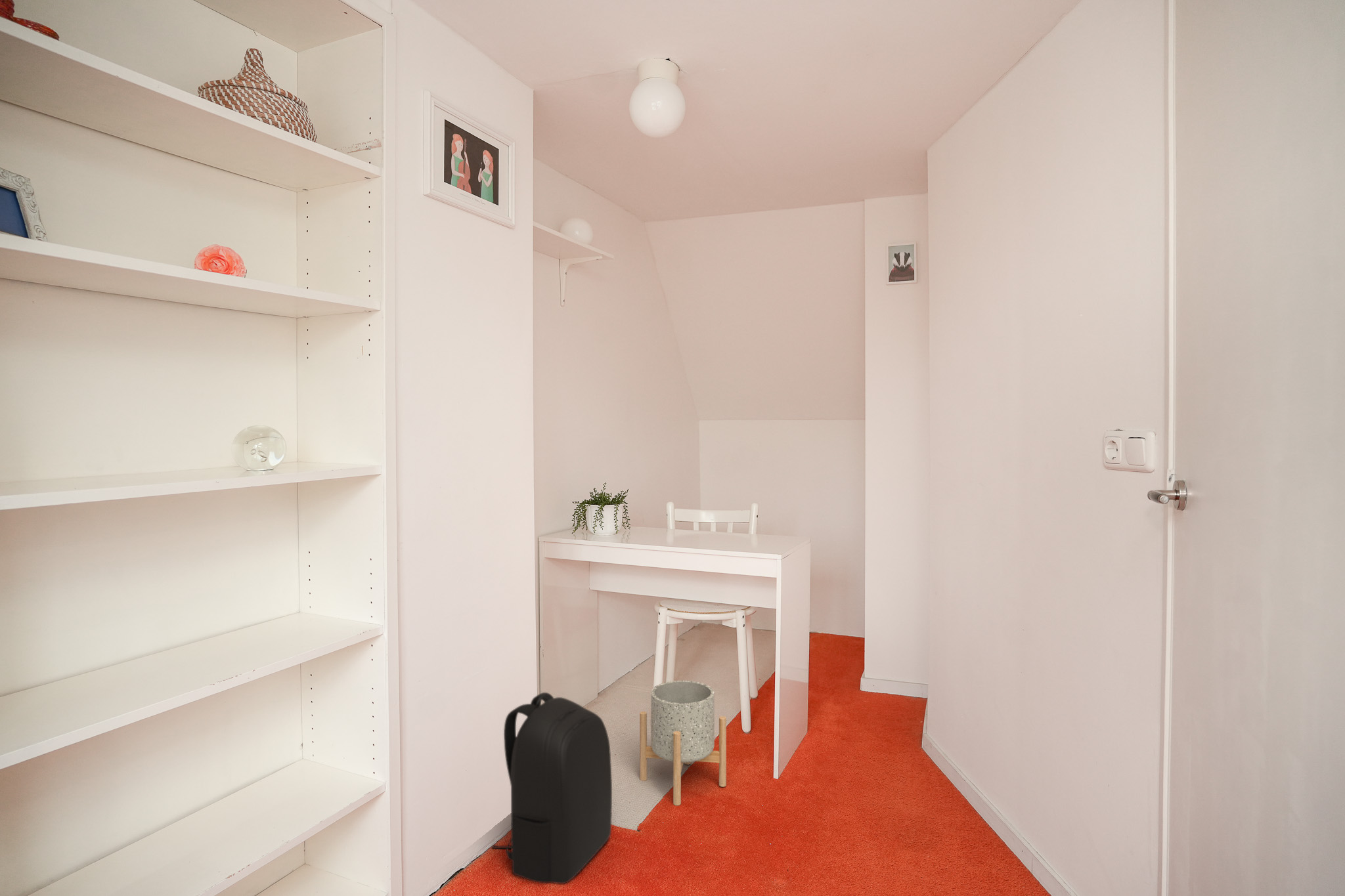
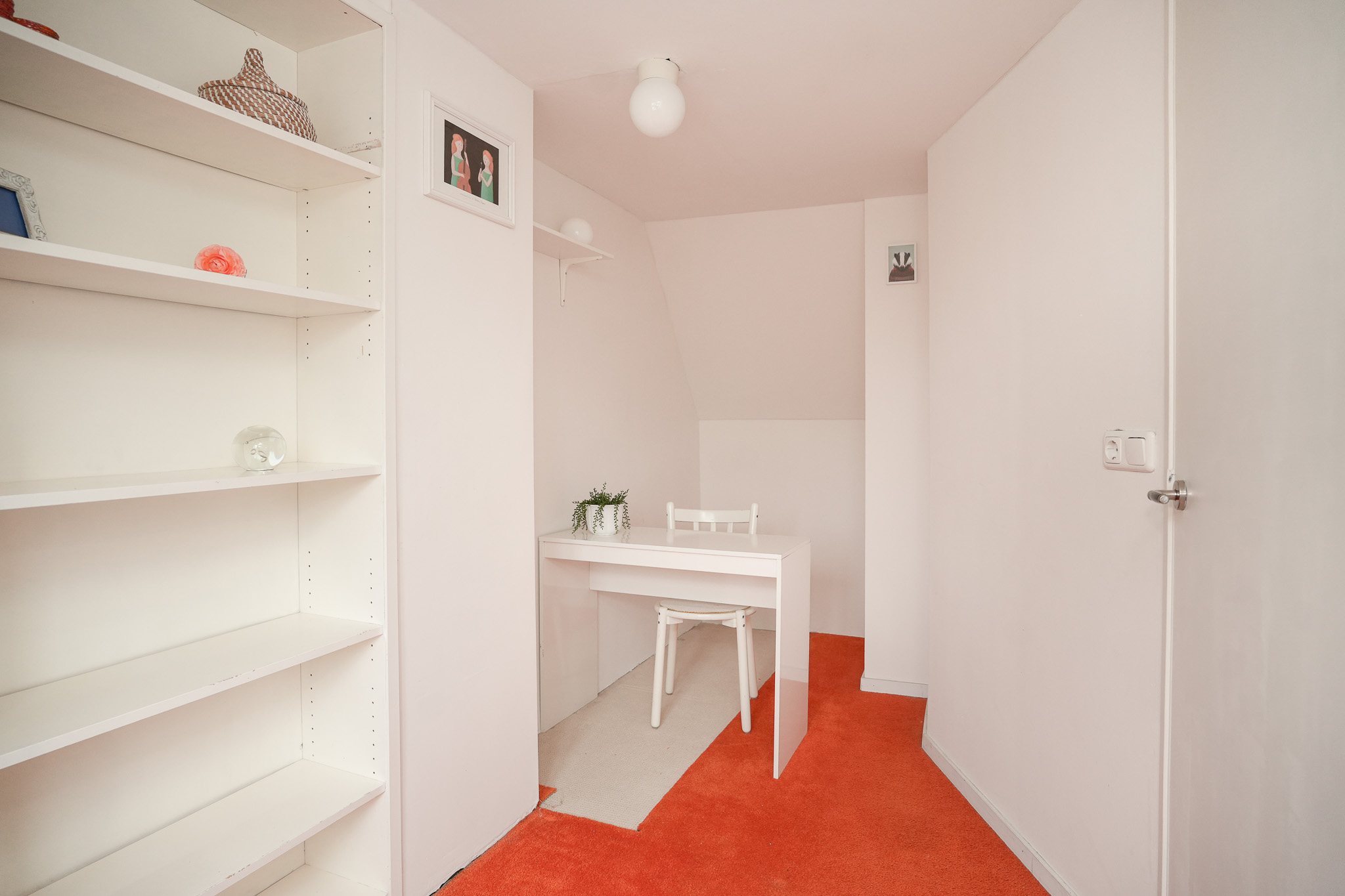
- planter (682, 736)
- backpack (550, 771)
